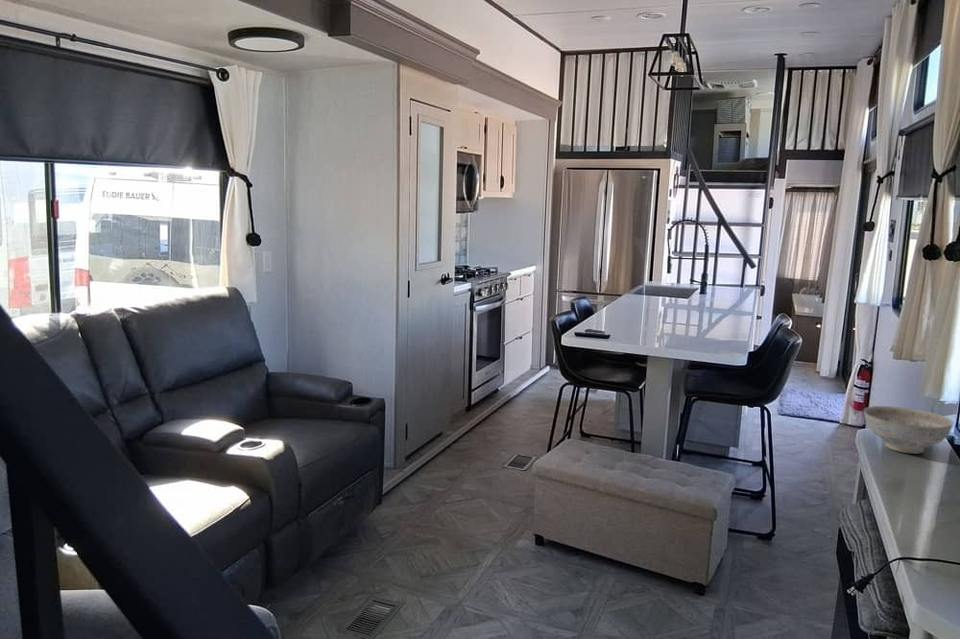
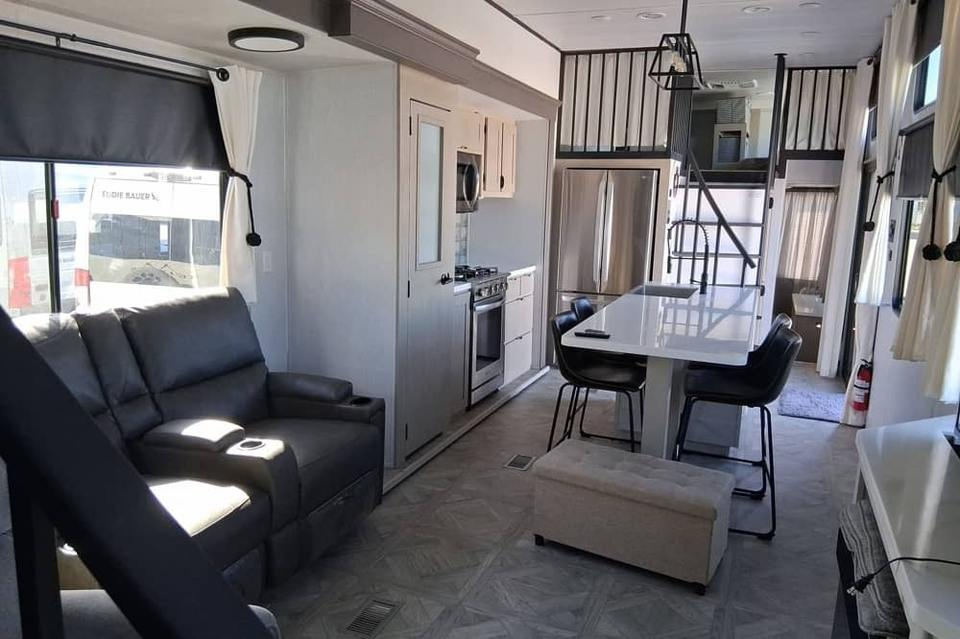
- decorative bowl (905, 431)
